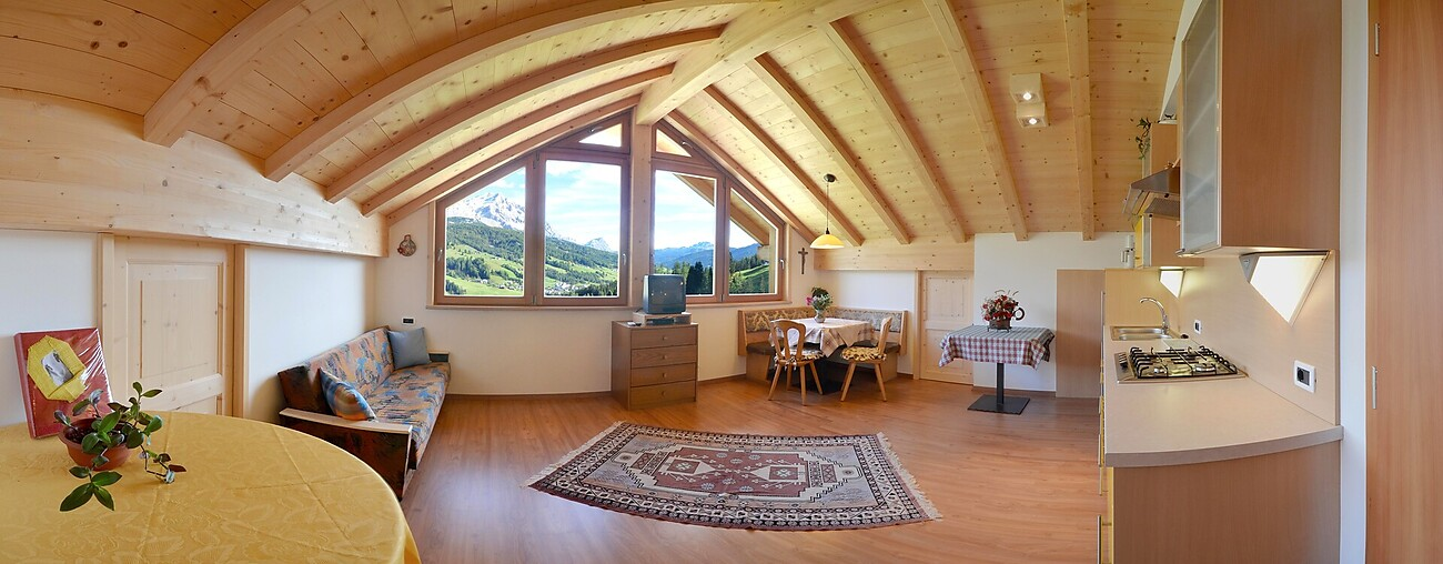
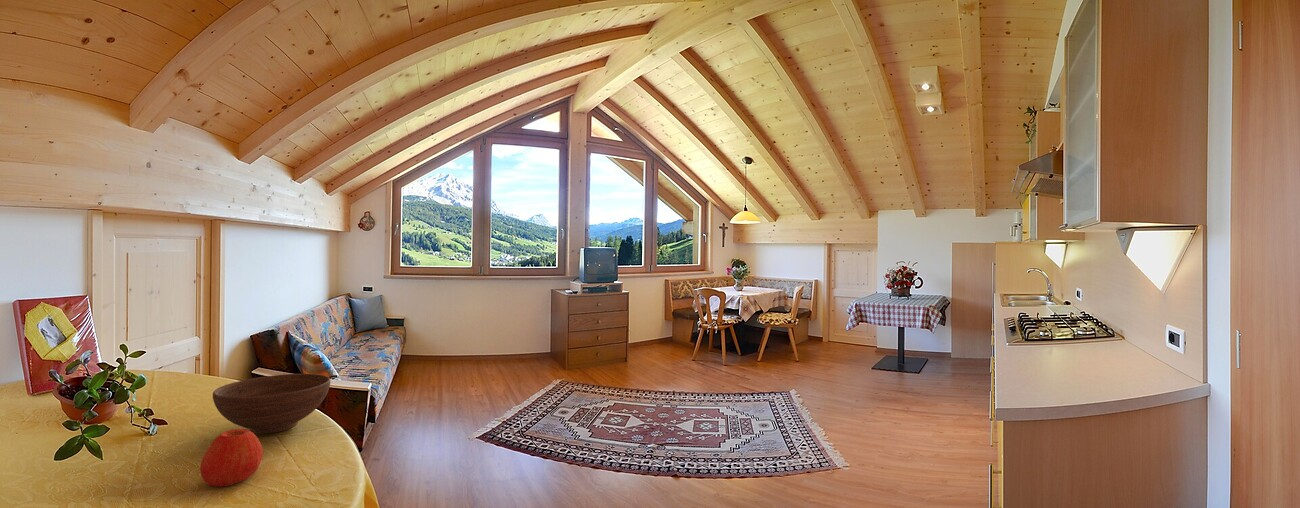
+ apple (232, 454)
+ bowl (274, 406)
